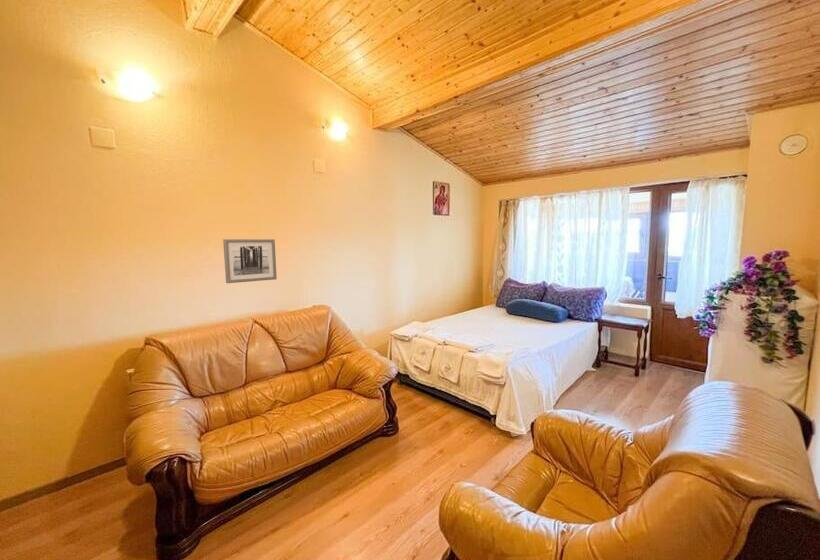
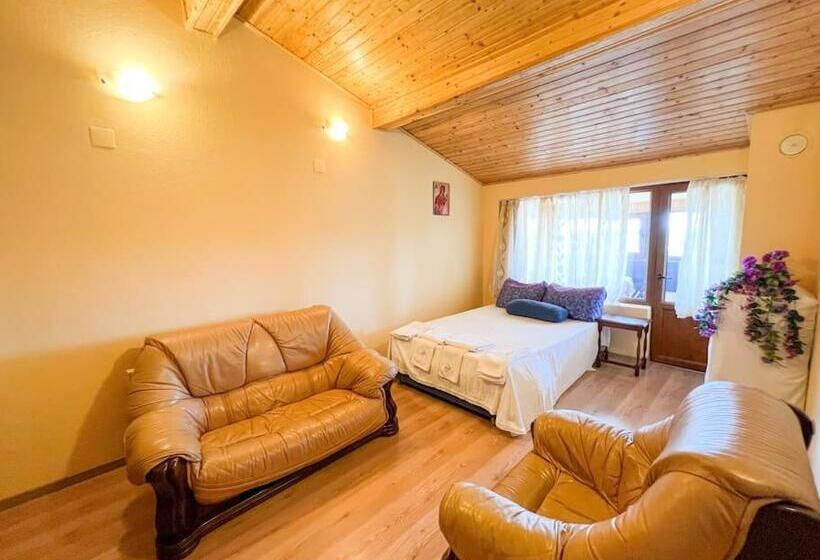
- wall art (251, 260)
